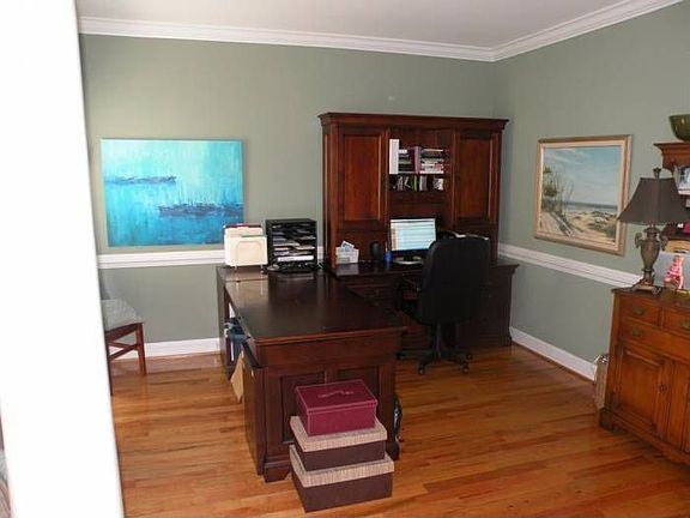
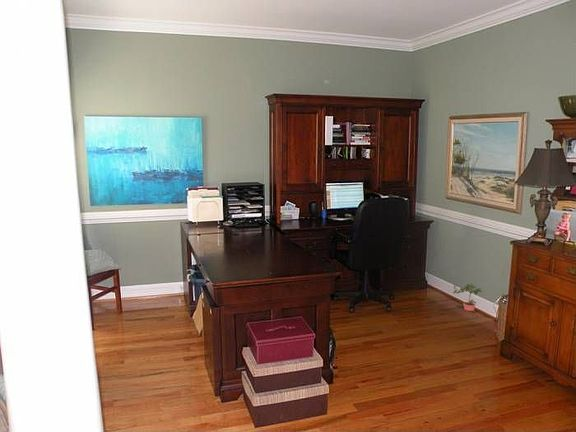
+ potted plant (469, 296)
